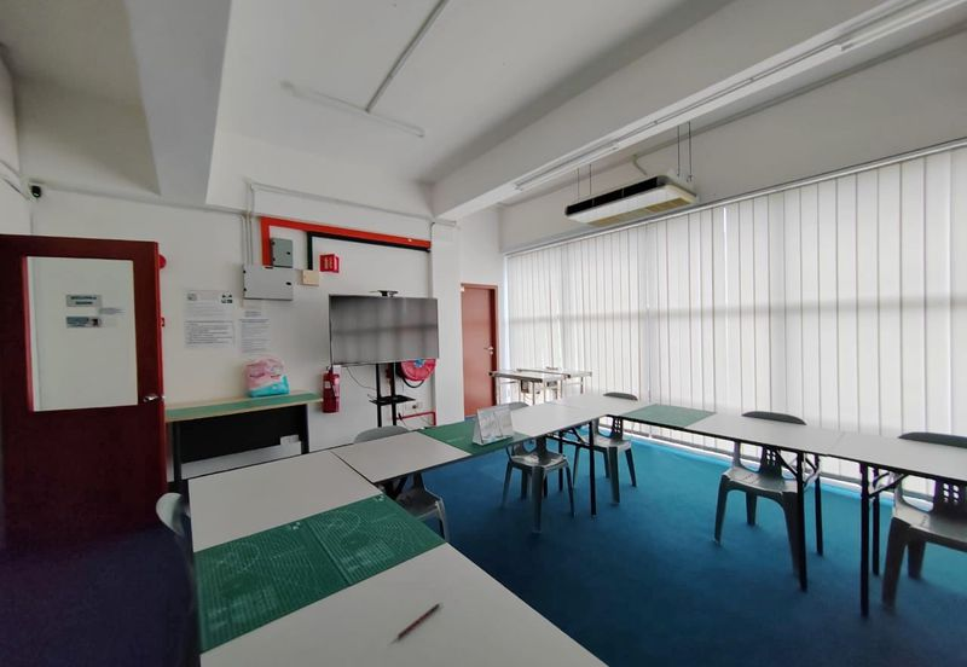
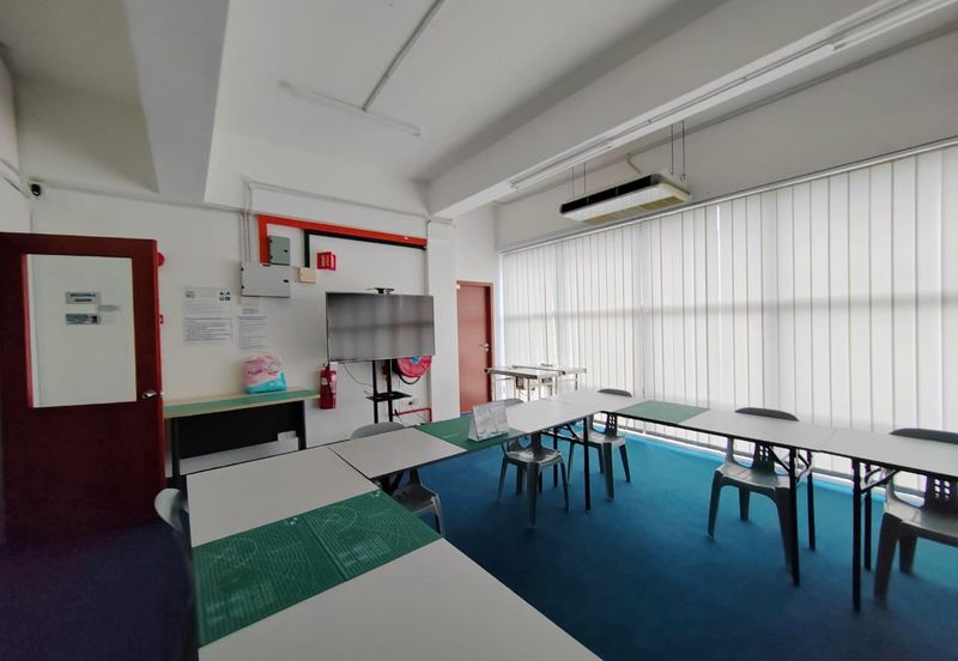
- pen (421, 617)
